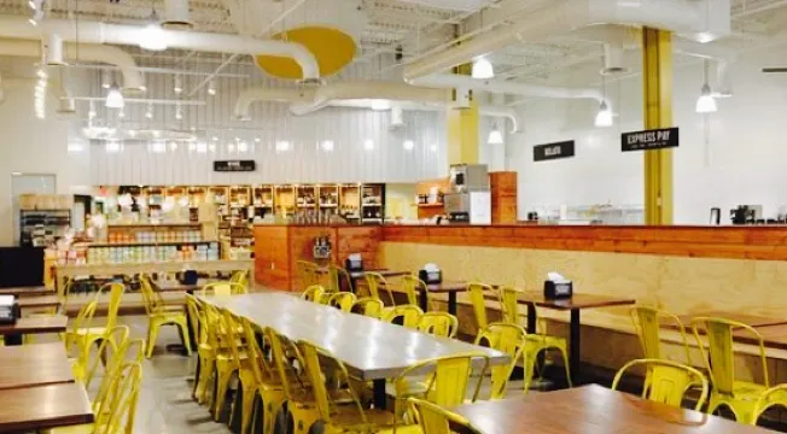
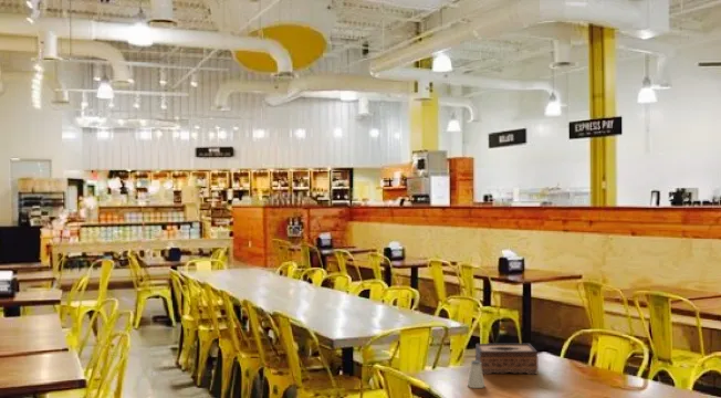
+ saltshaker (476, 373)
+ tissue box (505, 358)
